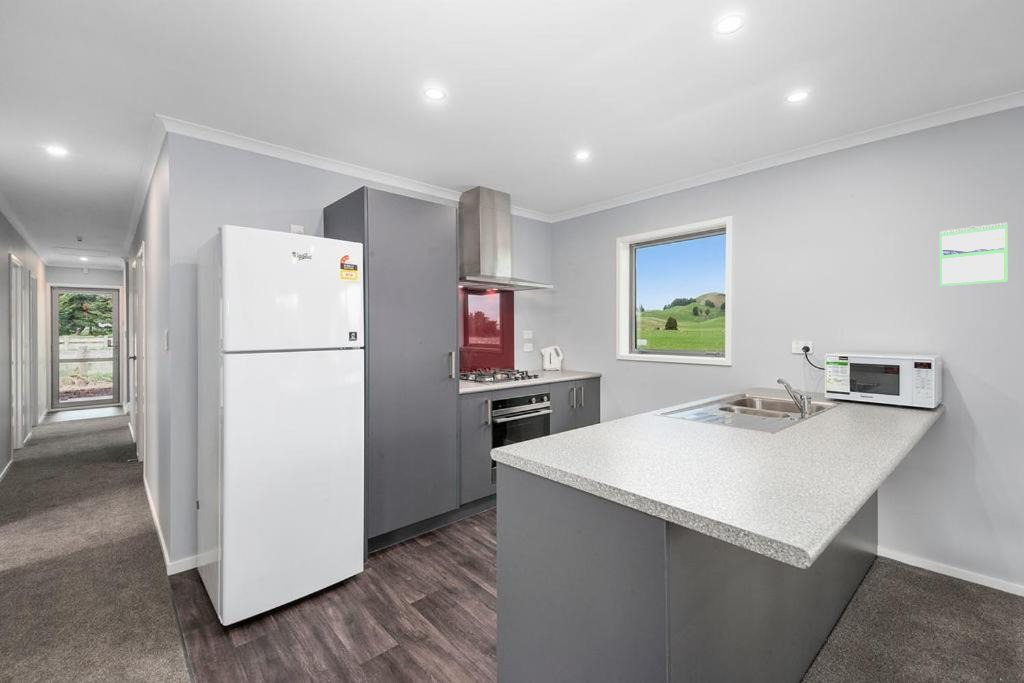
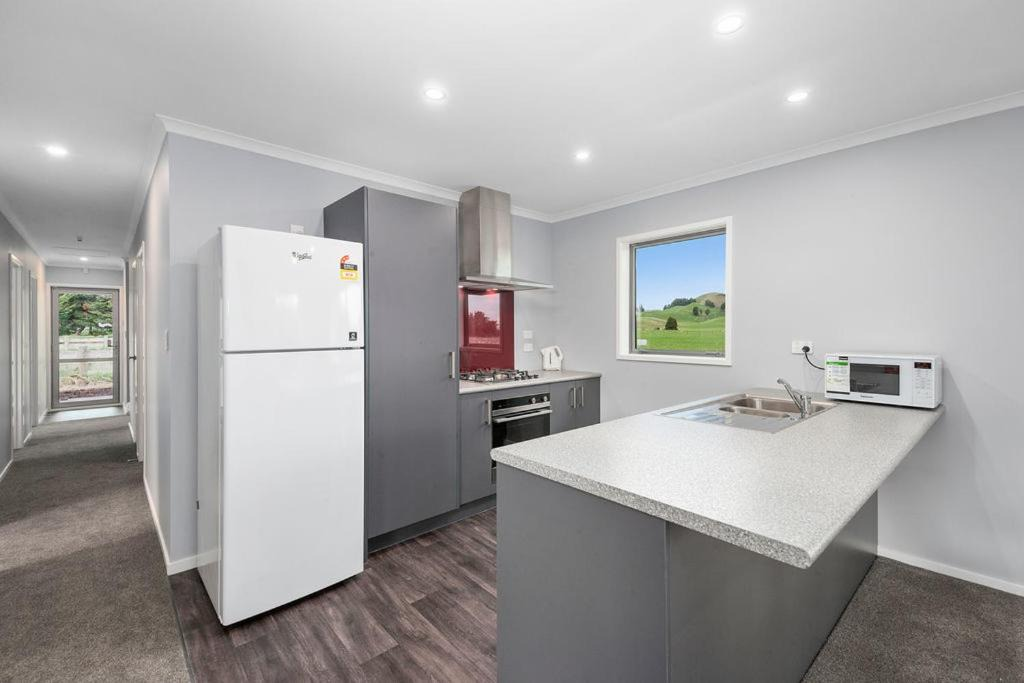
- calendar (972, 254)
